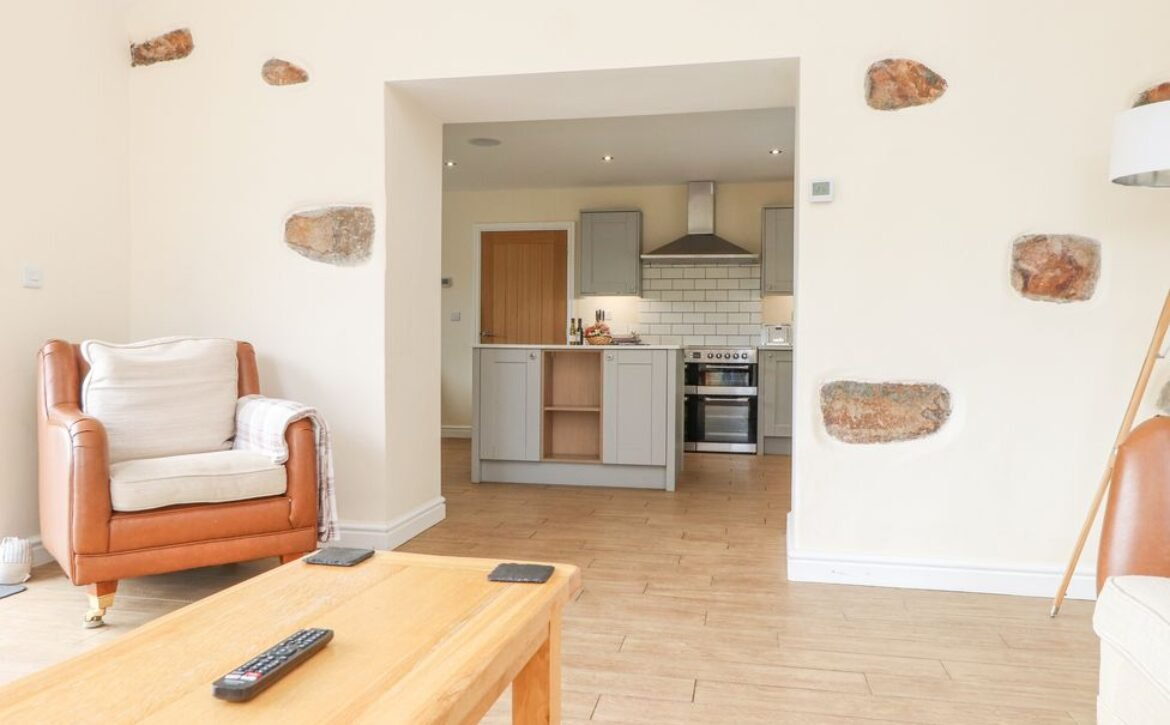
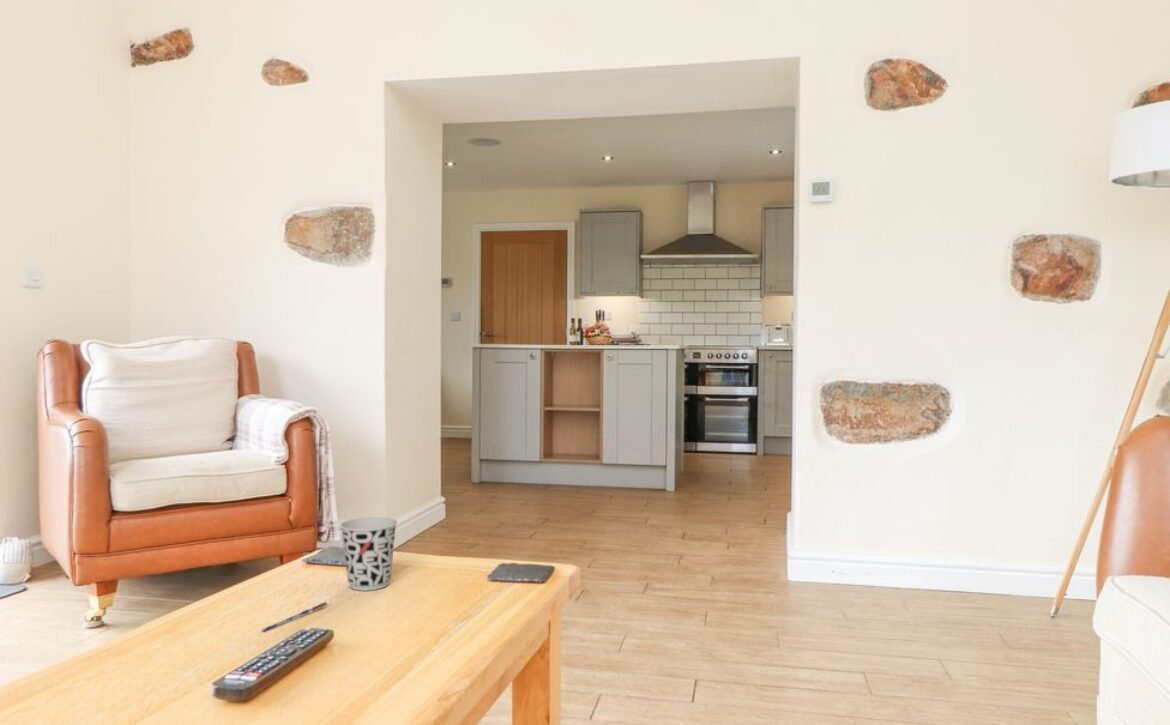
+ cup (369, 553)
+ pen (295, 616)
